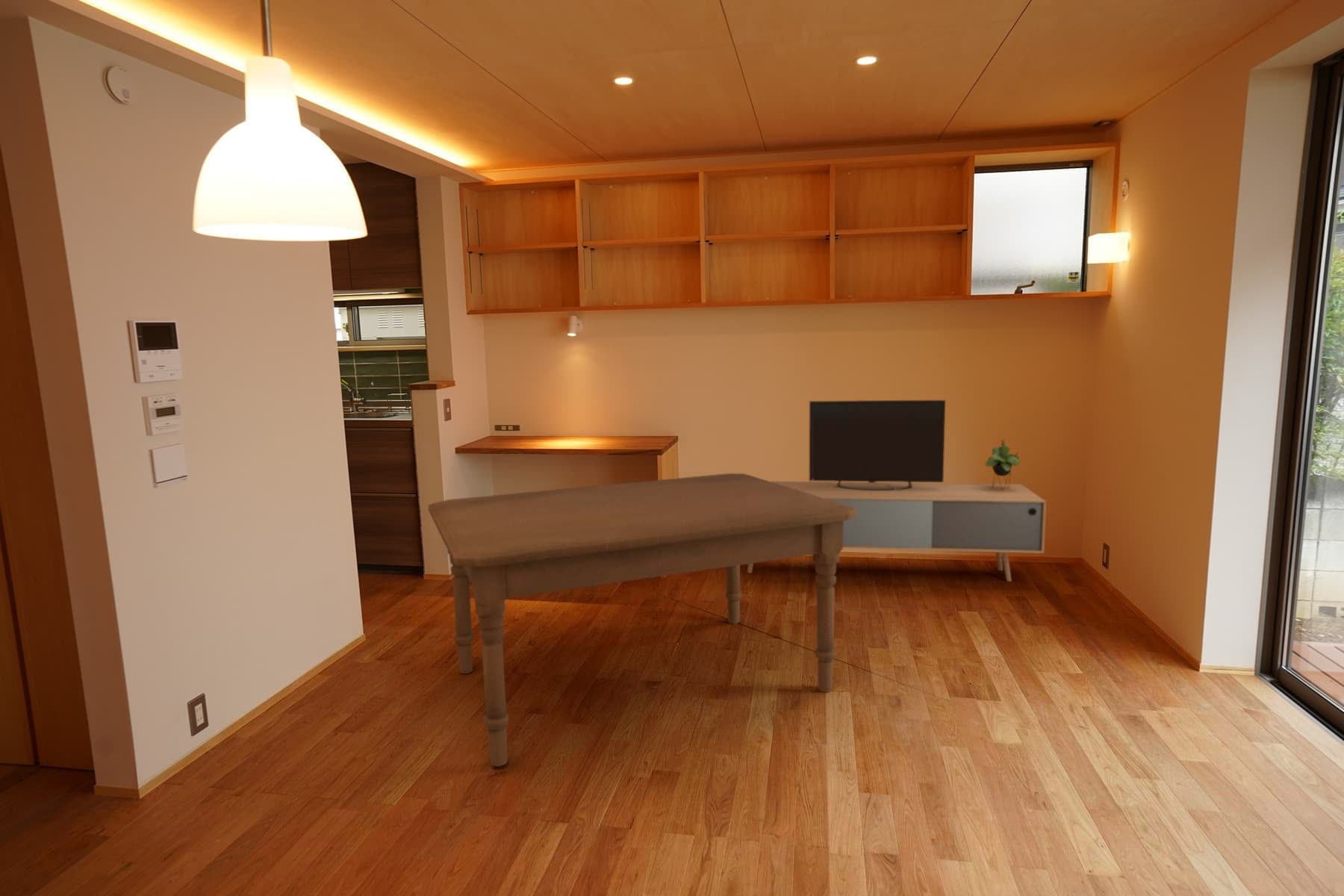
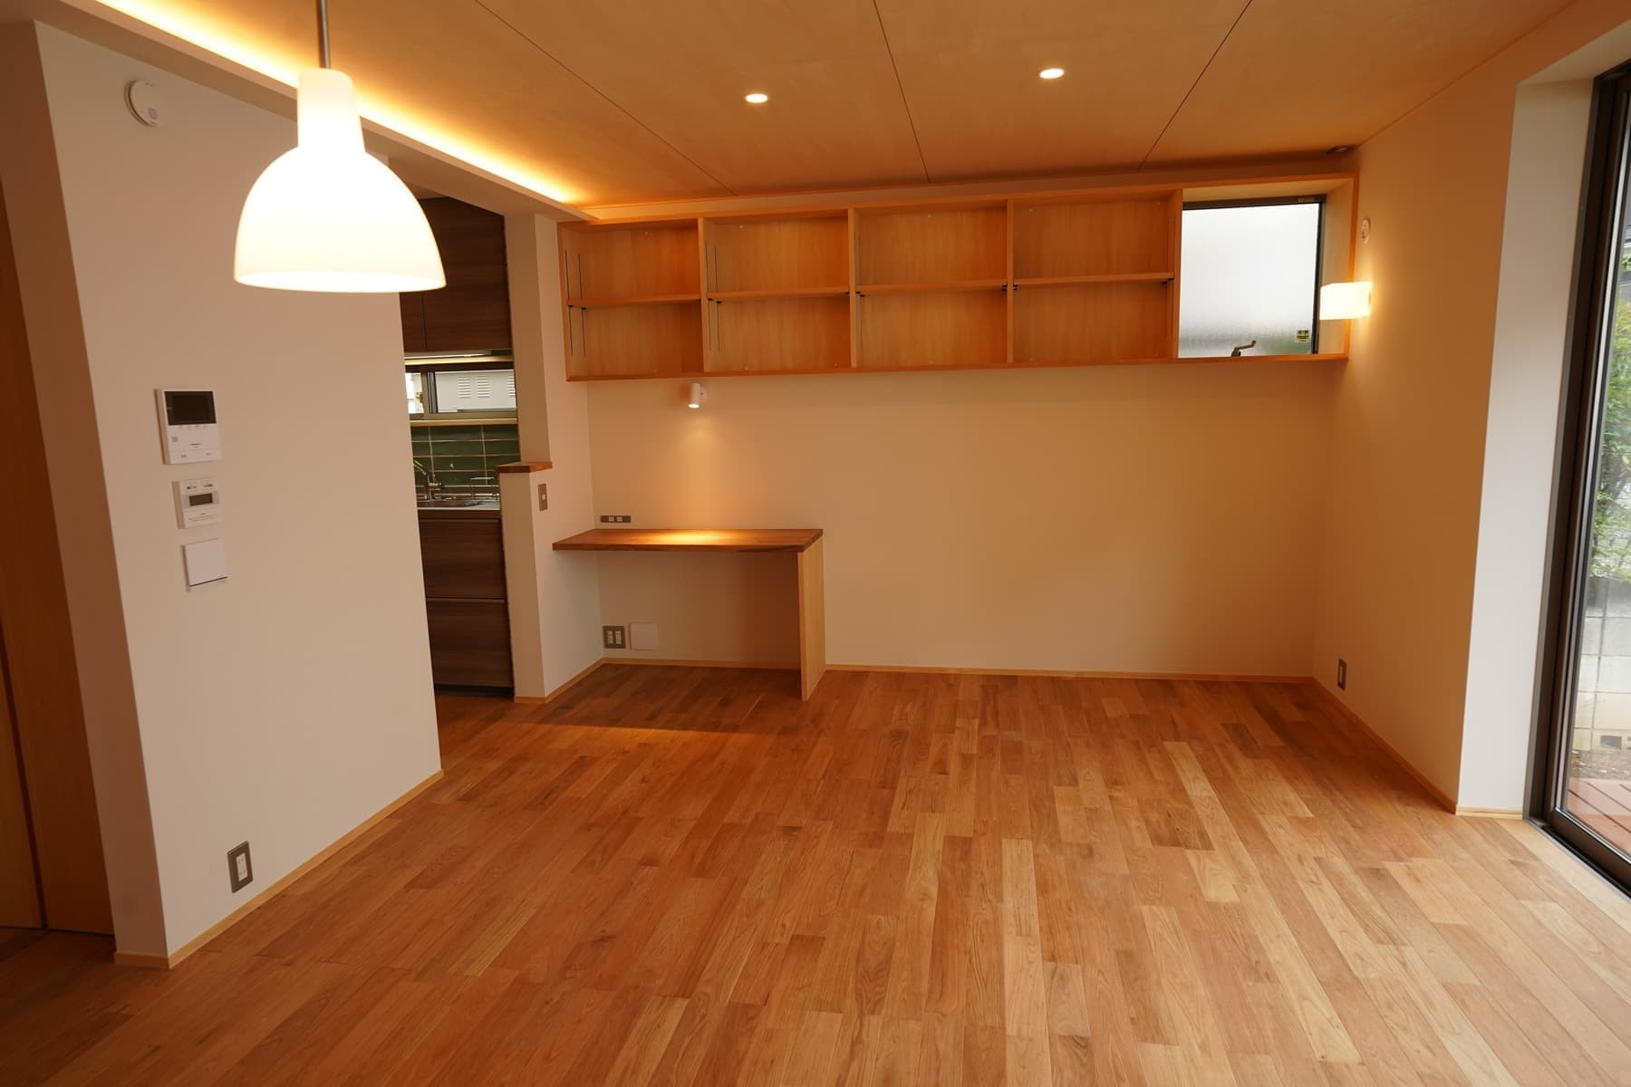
- dining table (632, 580)
- media console (874, 487)
